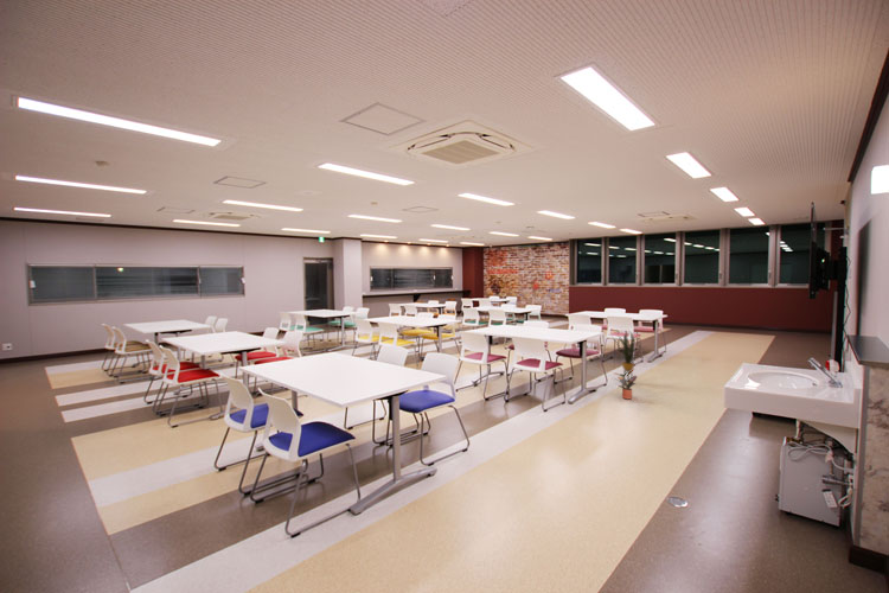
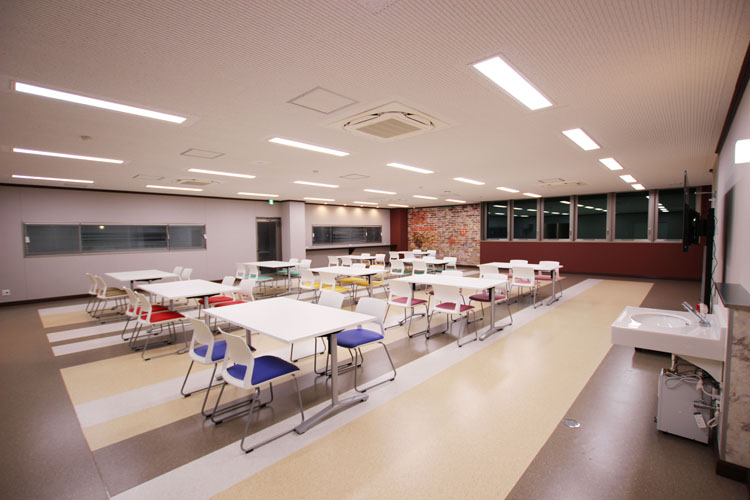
- potted plant (623, 383)
- house plant (625, 357)
